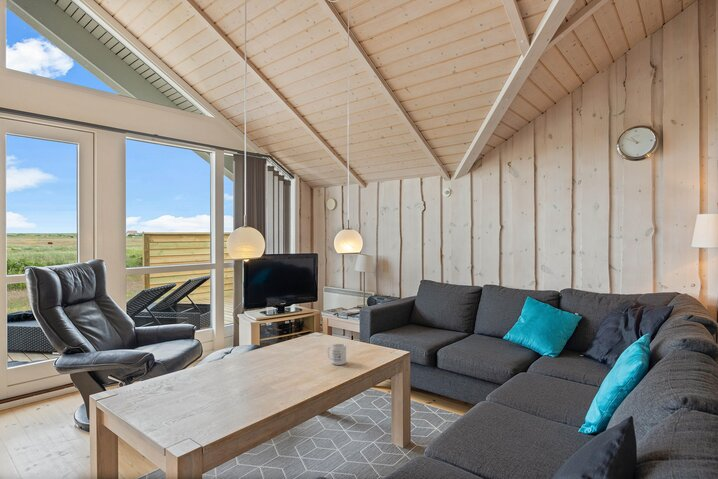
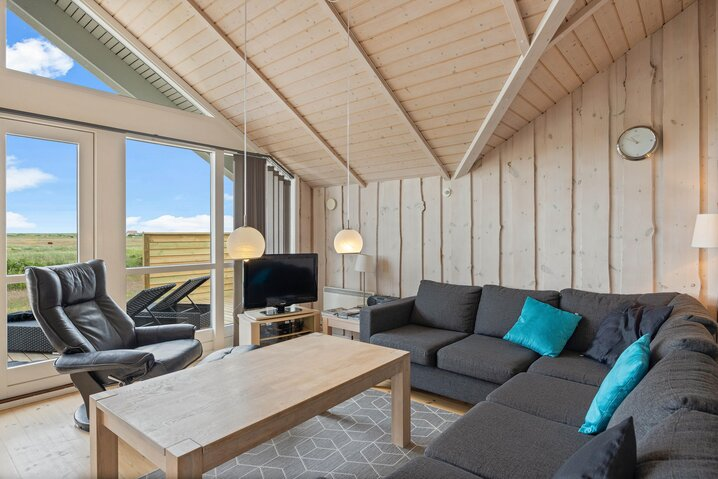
- mug (336, 353)
